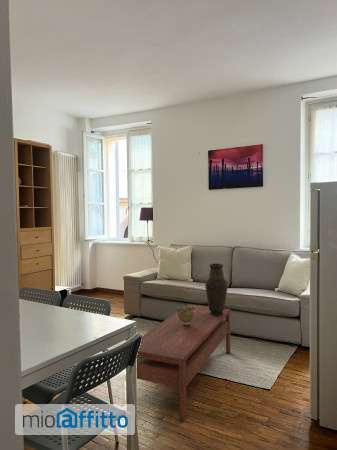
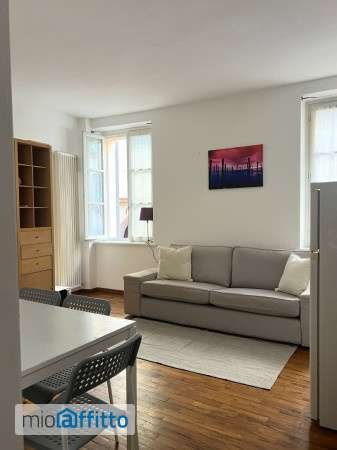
- decorative bowl (185, 316)
- vase (216, 289)
- coffee table (186, 350)
